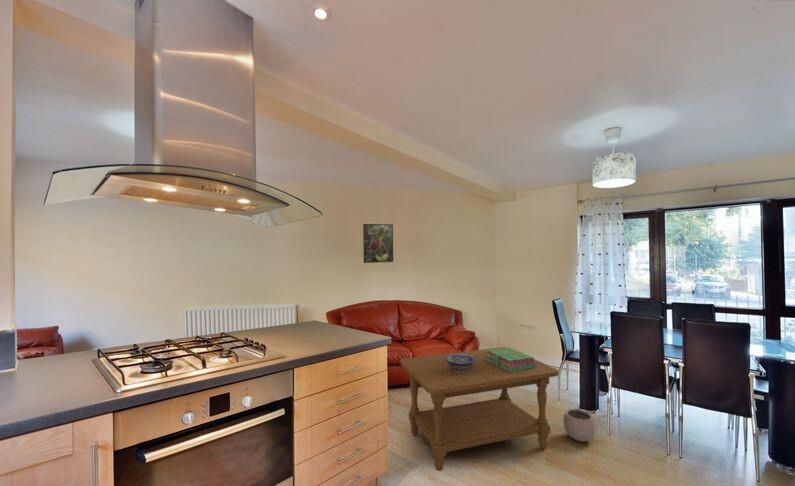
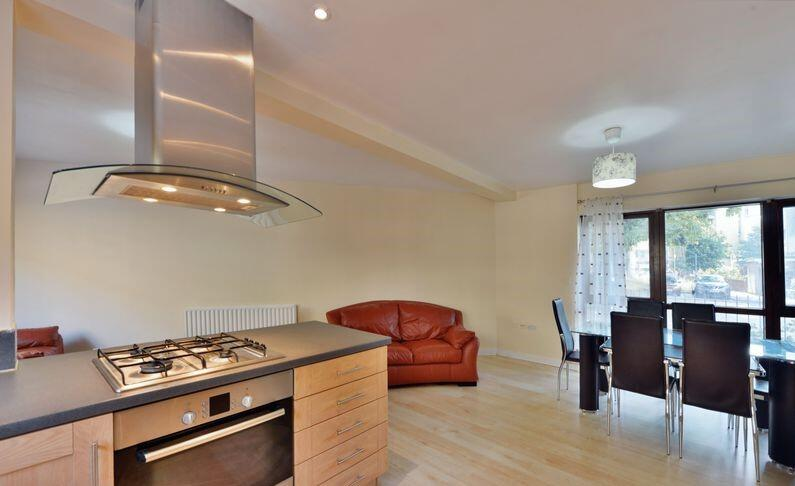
- stack of books (509, 358)
- plant pot (579, 420)
- coffee table (475, 403)
- decorative bowl (460, 364)
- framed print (378, 243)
